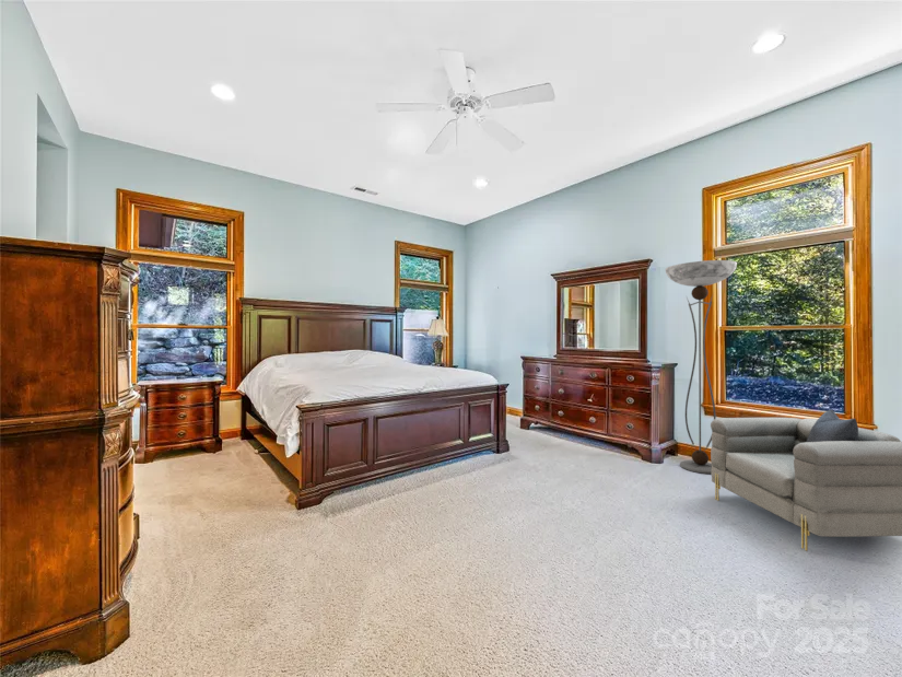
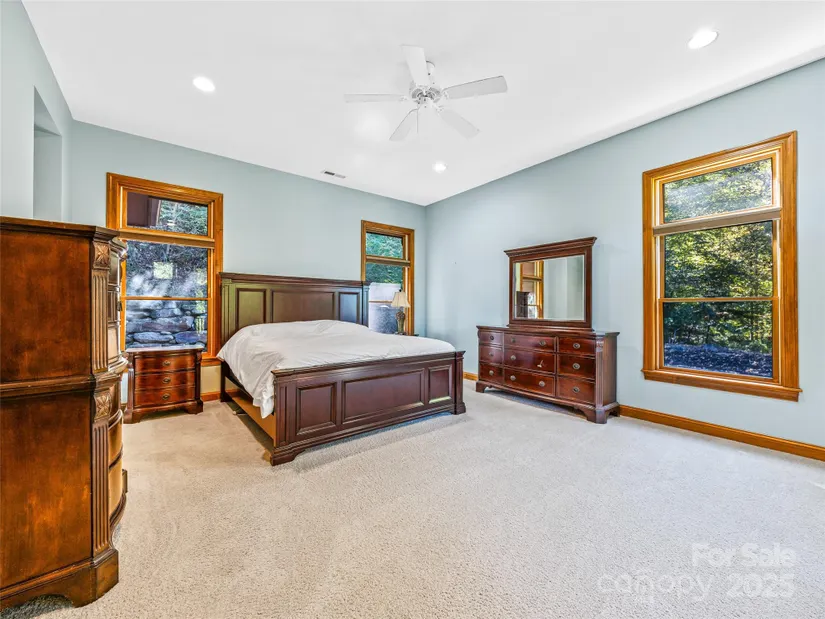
- floor lamp (700, 366)
- armchair (804, 465)
